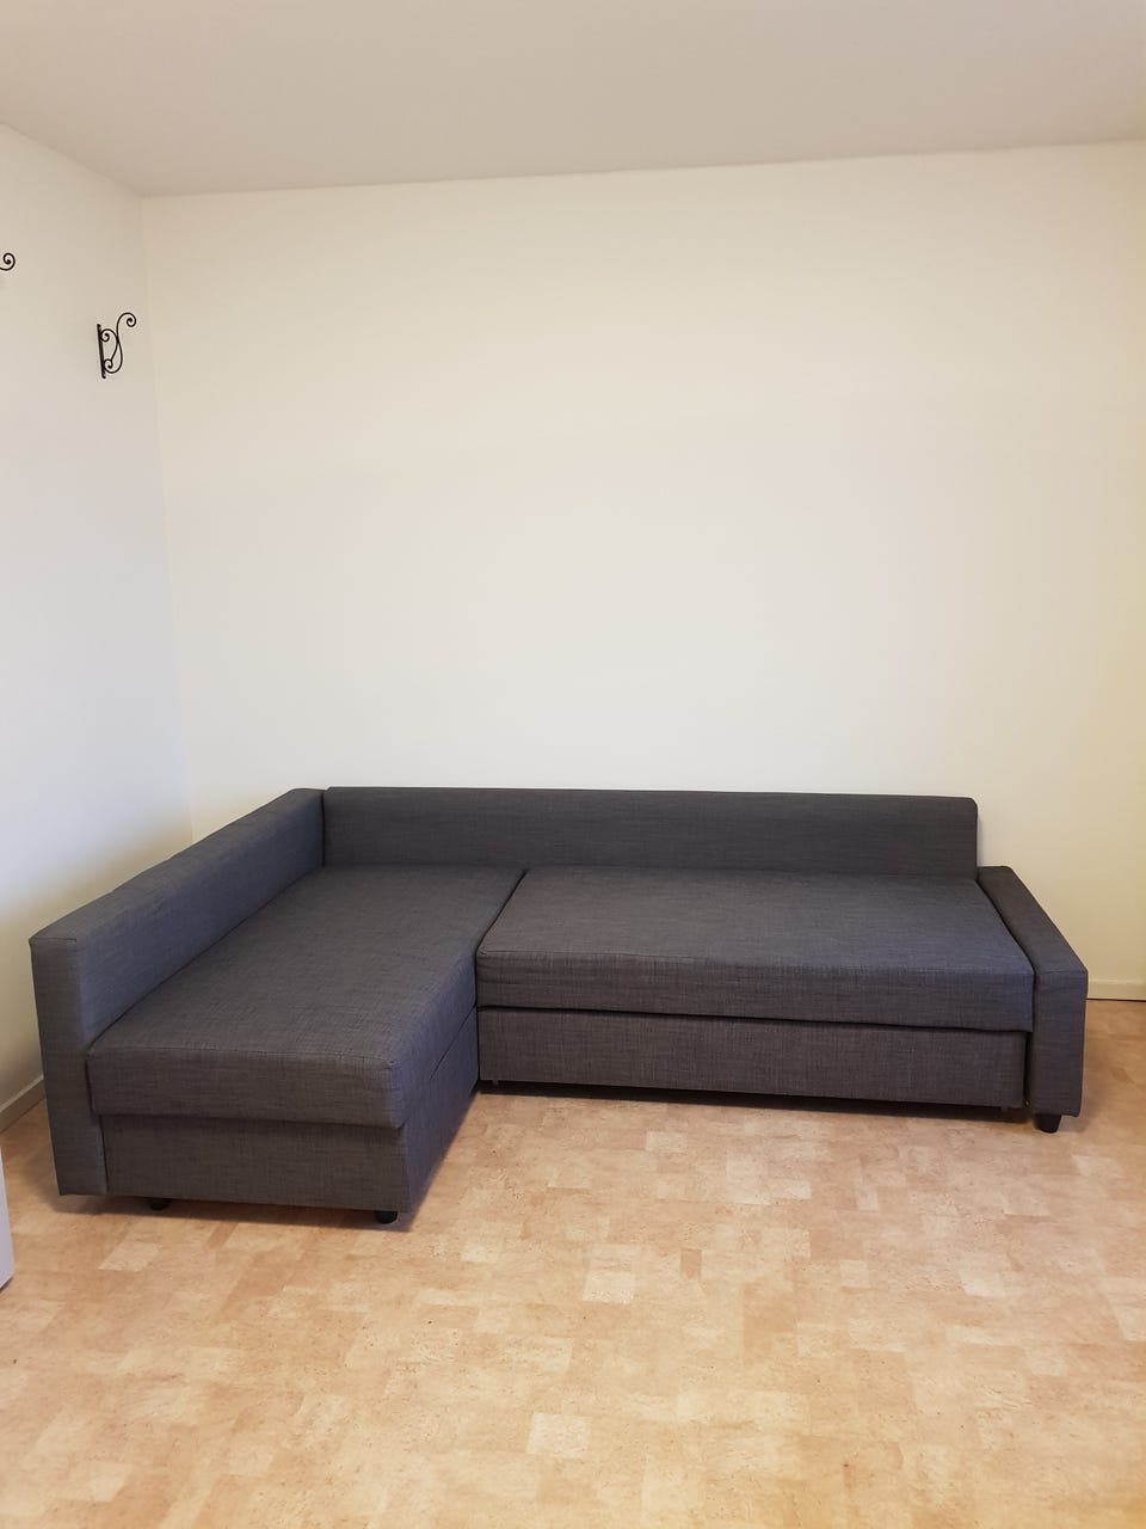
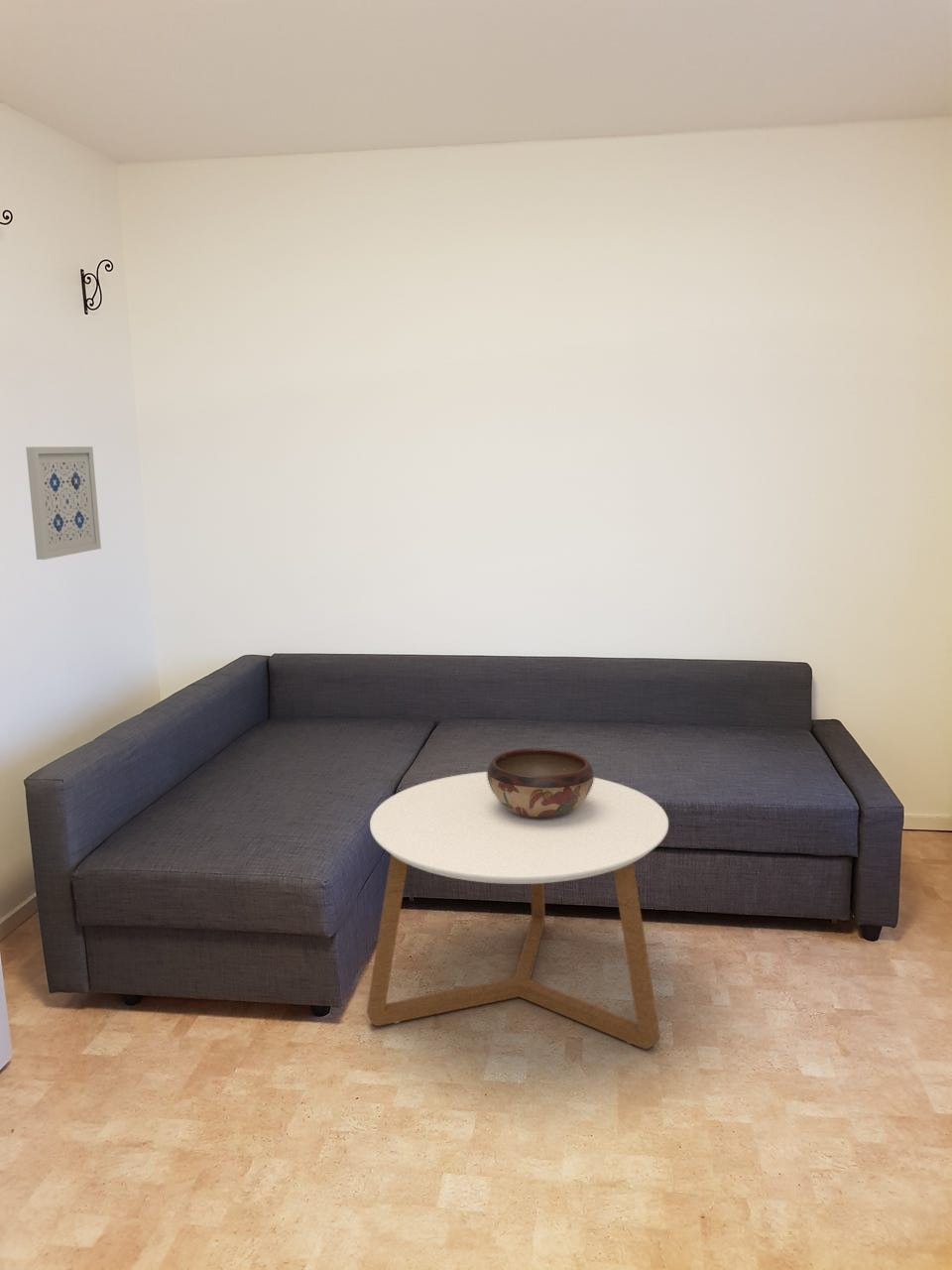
+ coffee table (532, 904)
+ decorative bowl (539, 784)
+ wall art (65, 500)
